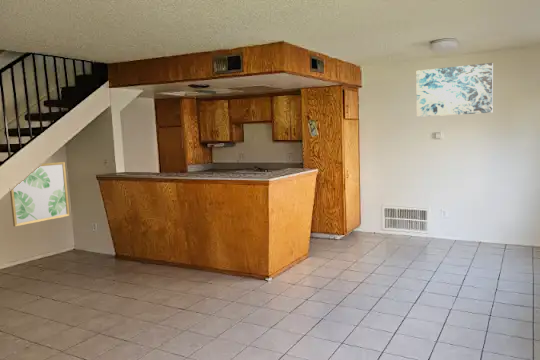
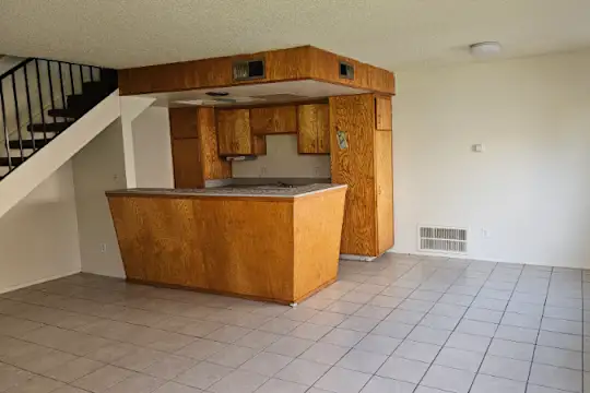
- wall art (40, 192)
- wall art (453, 91)
